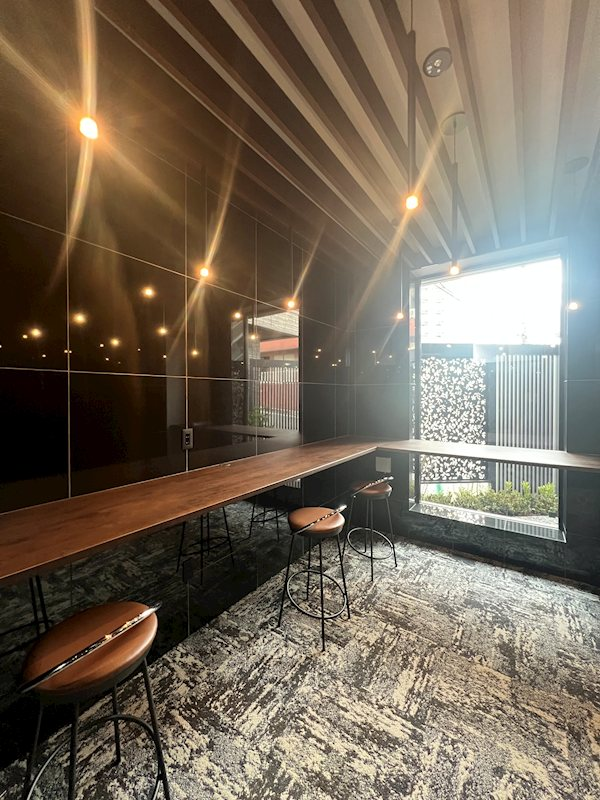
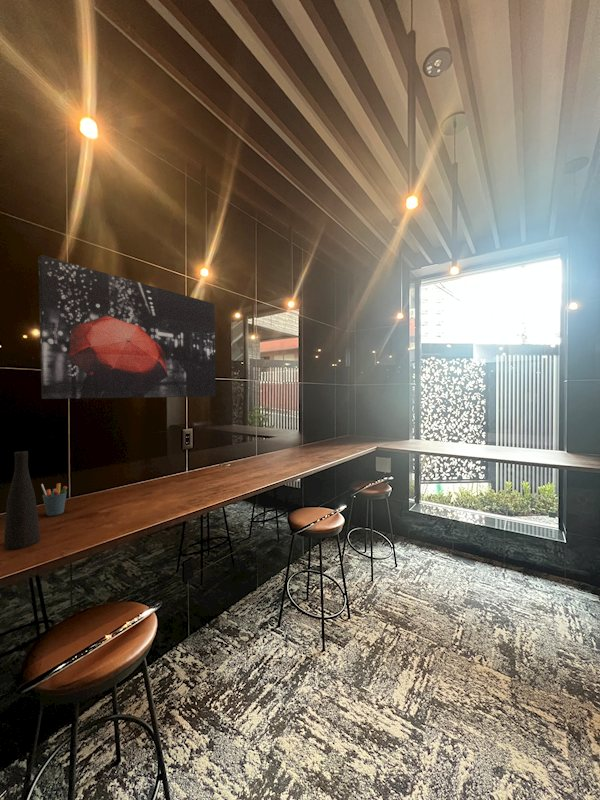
+ vase (21, 497)
+ pen holder (55, 497)
+ wall art (145, 341)
